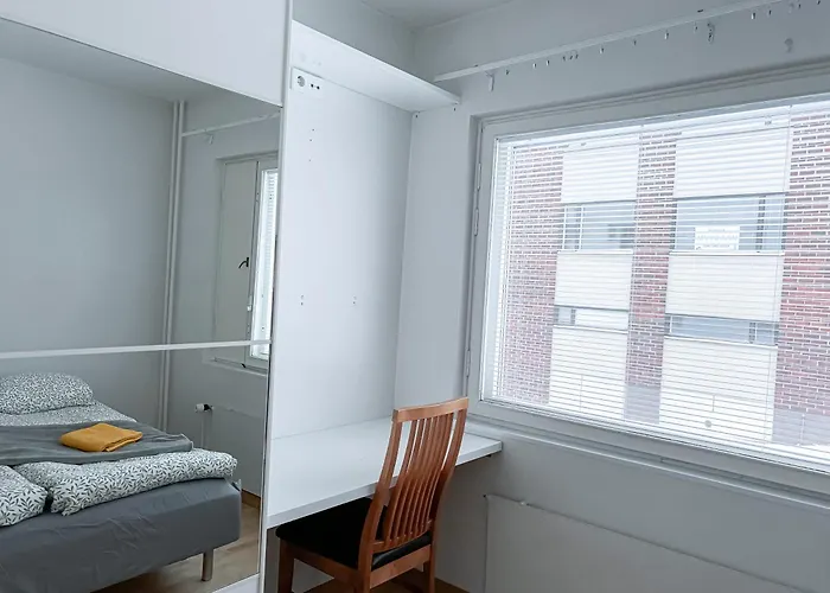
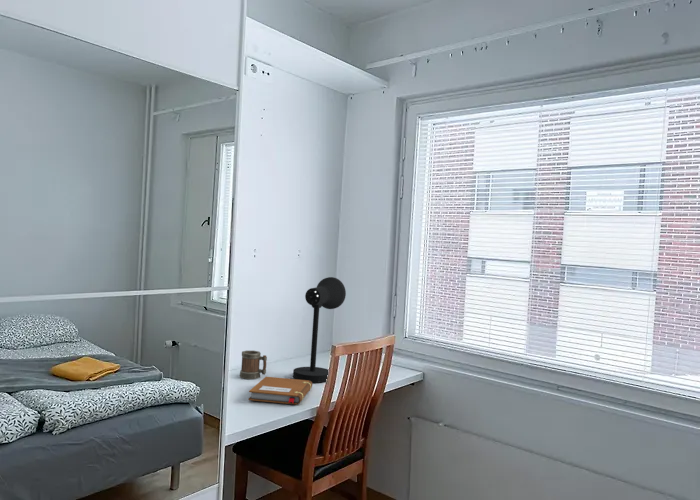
+ mug (253, 364)
+ notebook (281, 390)
+ desk lamp (317, 326)
